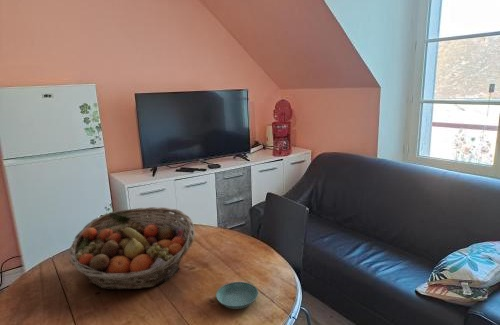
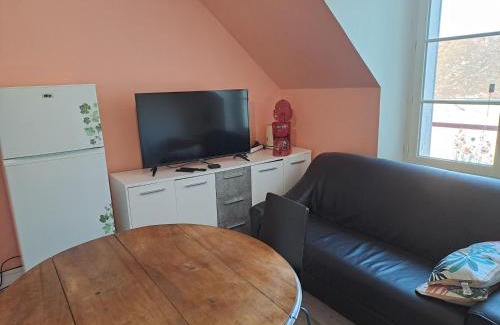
- saucer (237, 296)
- fruit basket (135, 246)
